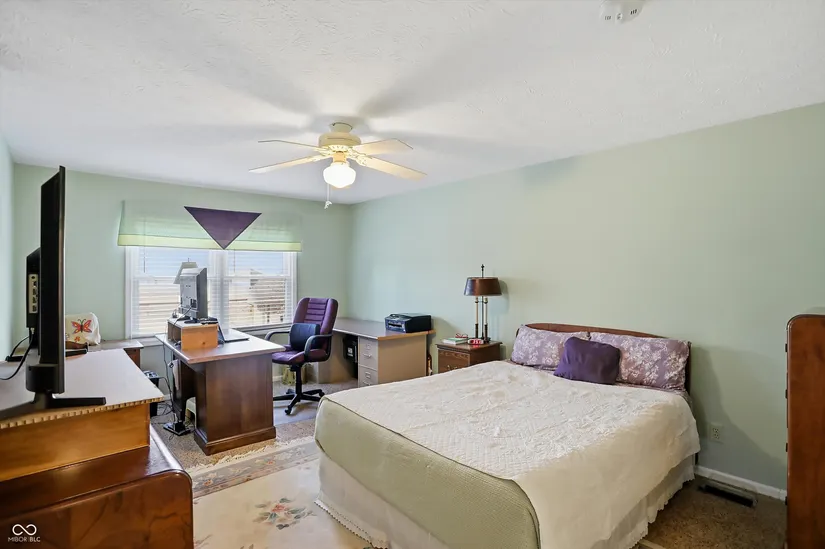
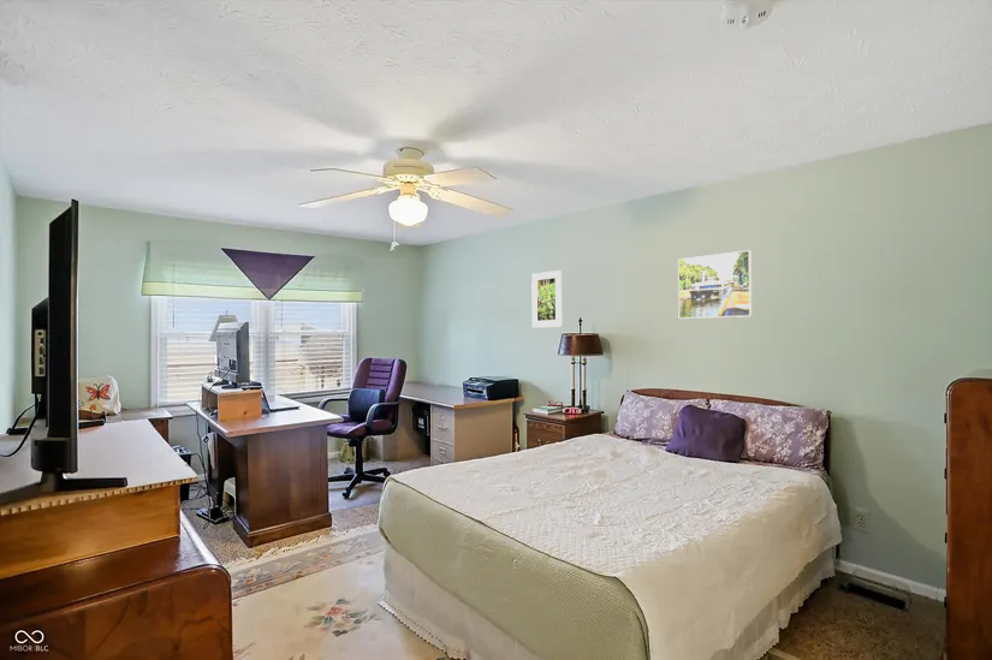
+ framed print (546, 299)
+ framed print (713, 286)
